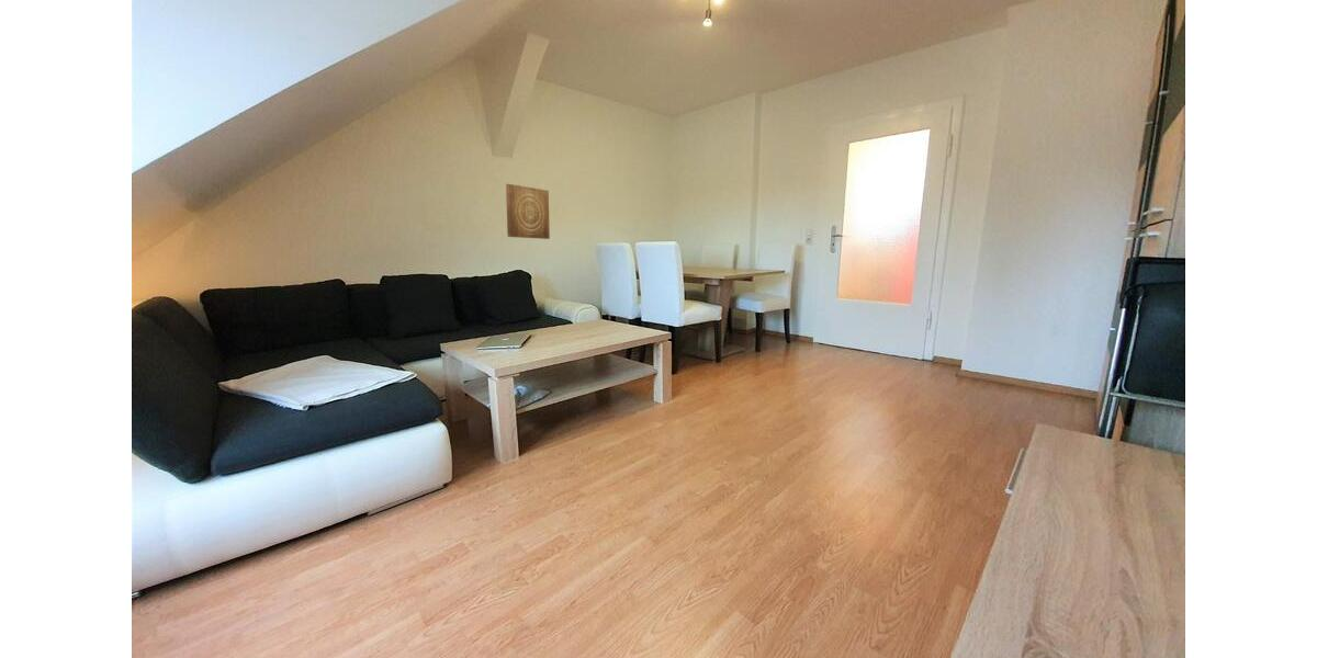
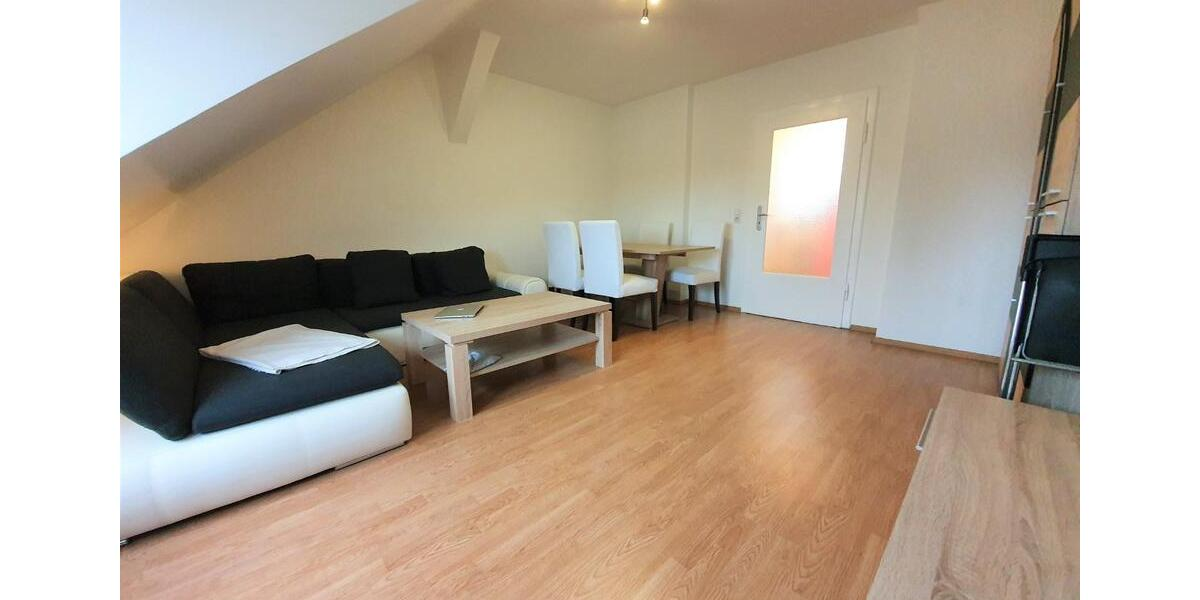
- wall art (528, 213)
